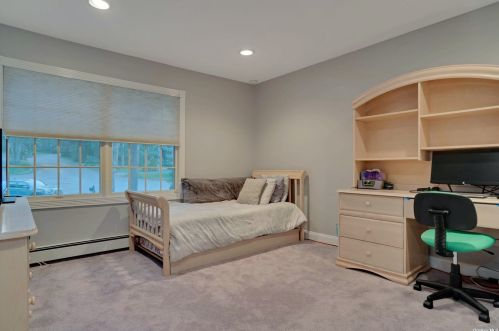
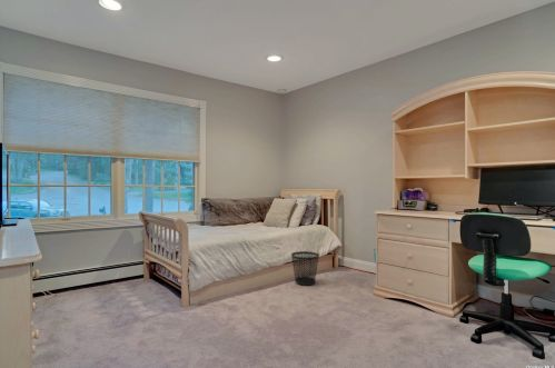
+ wastebasket (304, 268)
